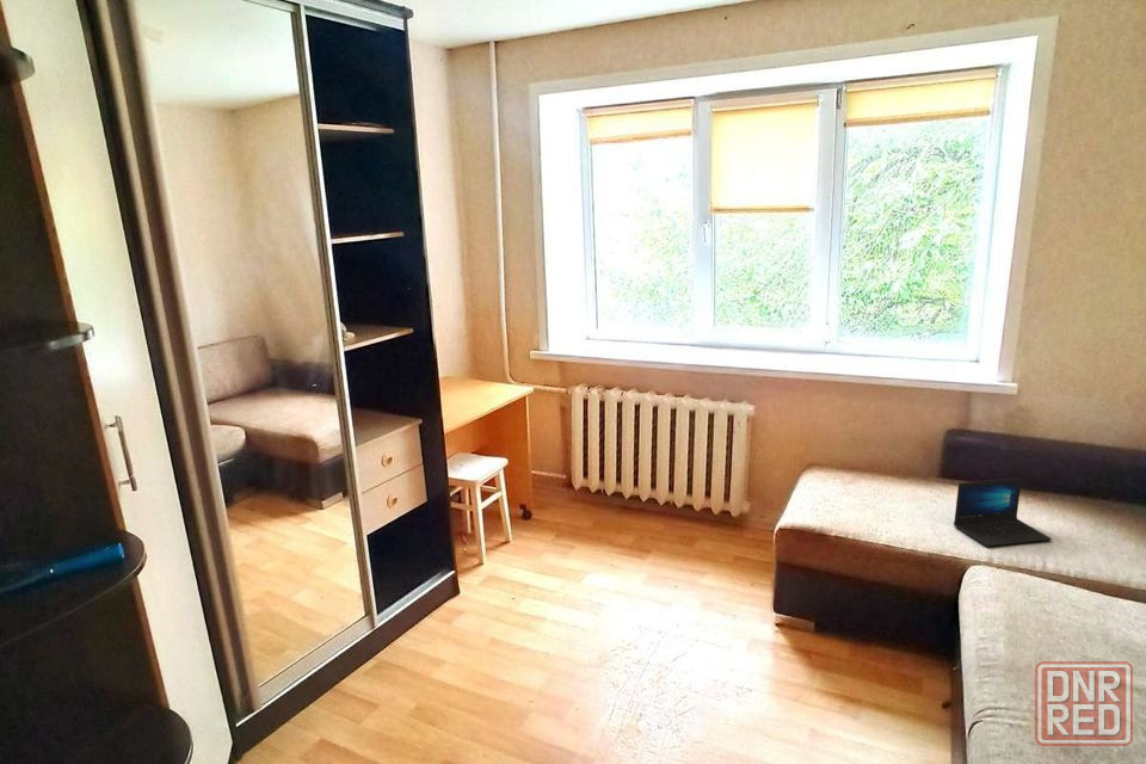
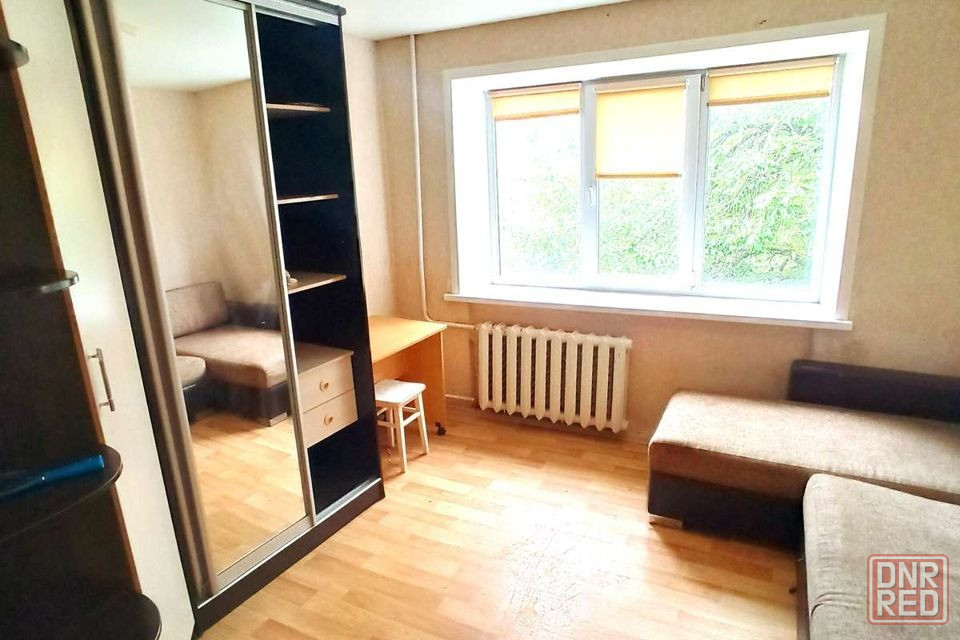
- laptop (1003, 511)
